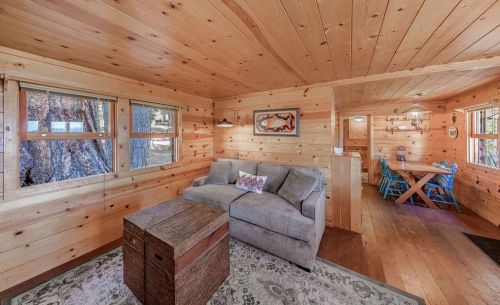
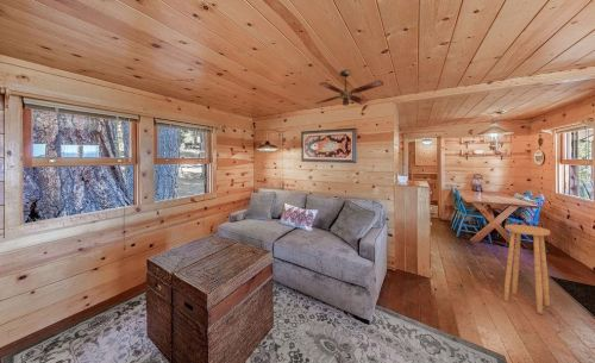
+ ceiling fan (345, 88)
+ stool (518, 265)
